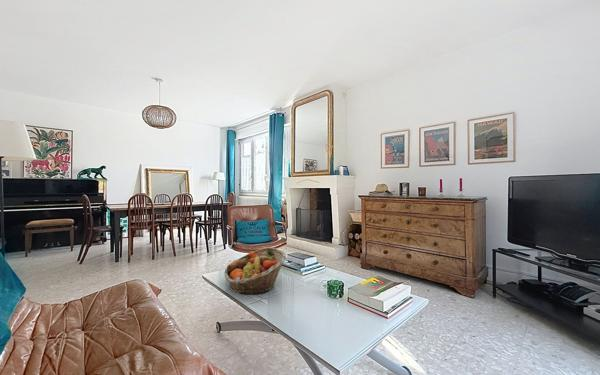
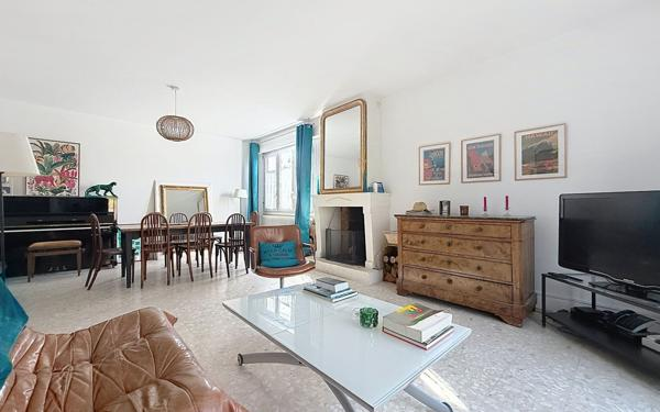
- fruit basket (255, 268)
